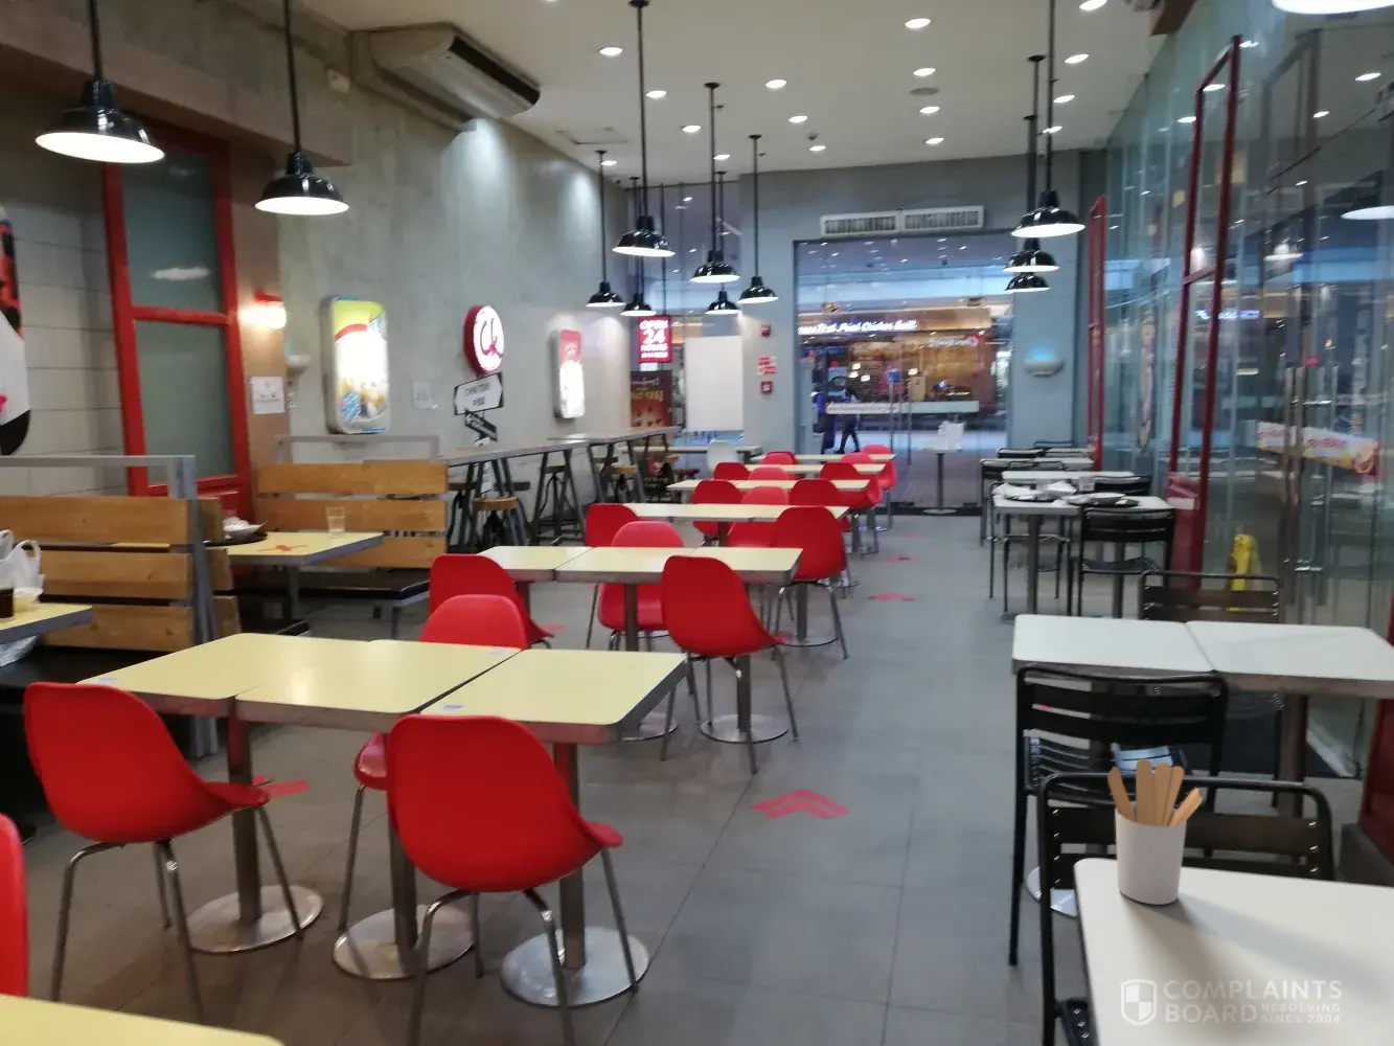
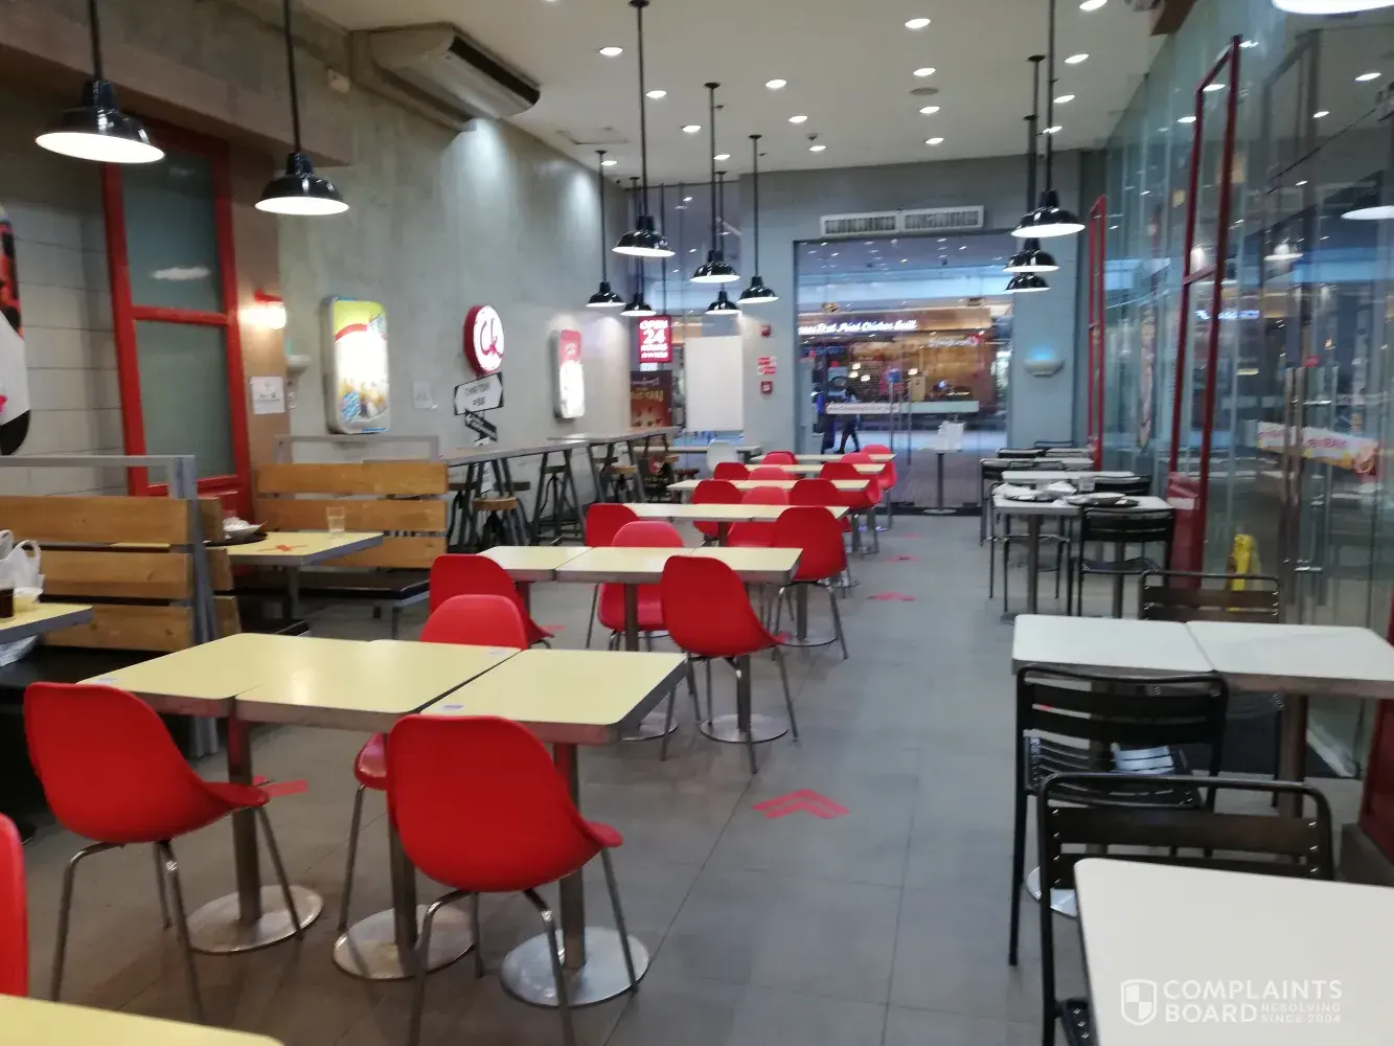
- utensil holder (1151, 826)
